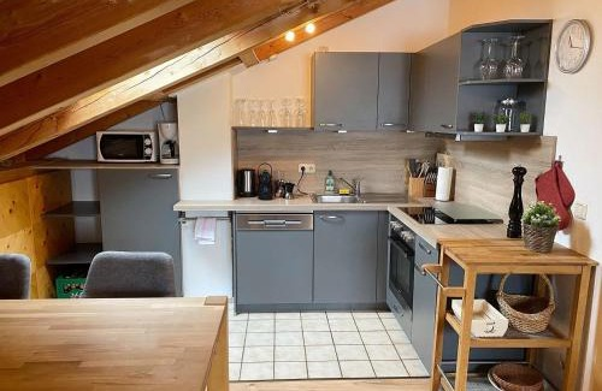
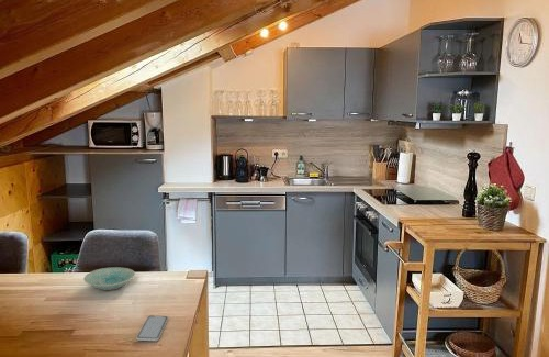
+ bowl (110, 280)
+ smartphone (153, 327)
